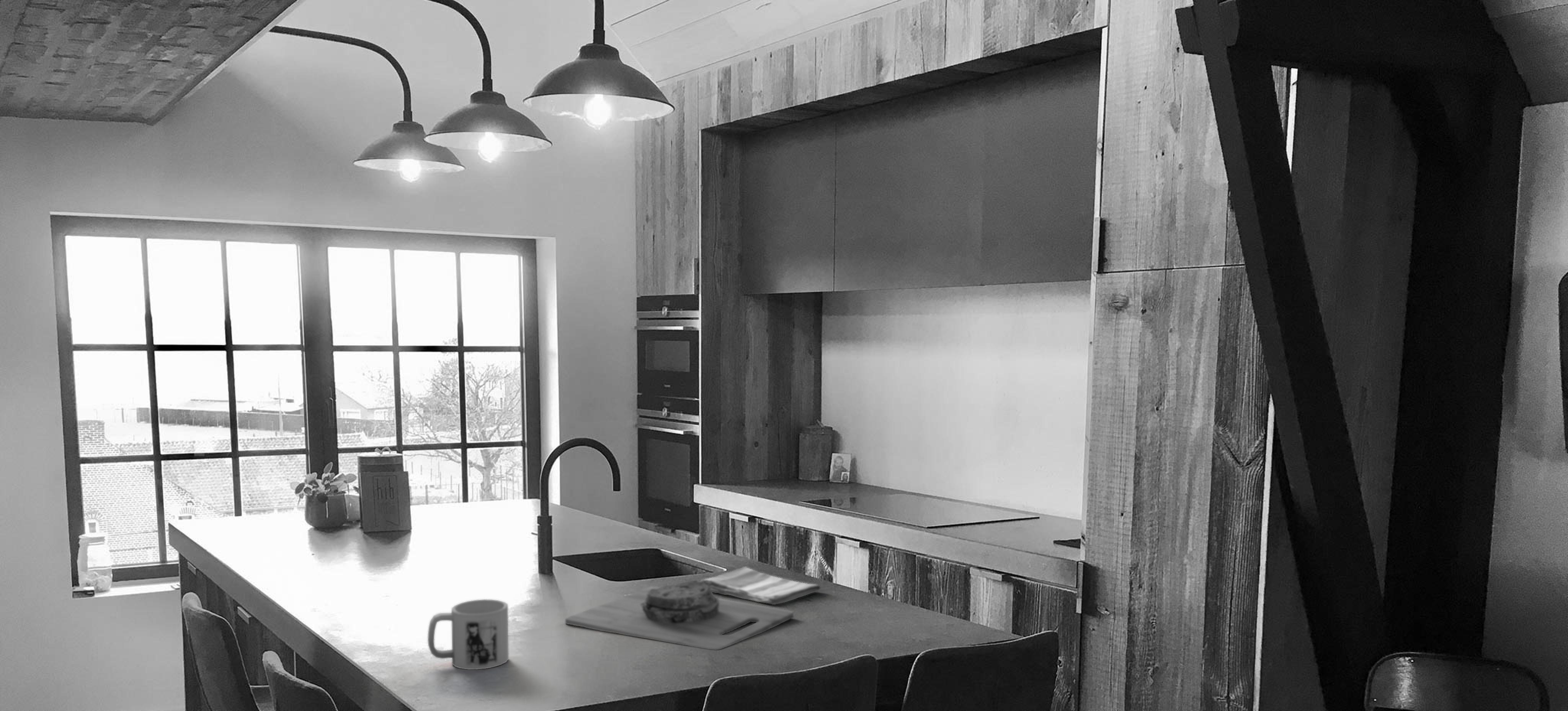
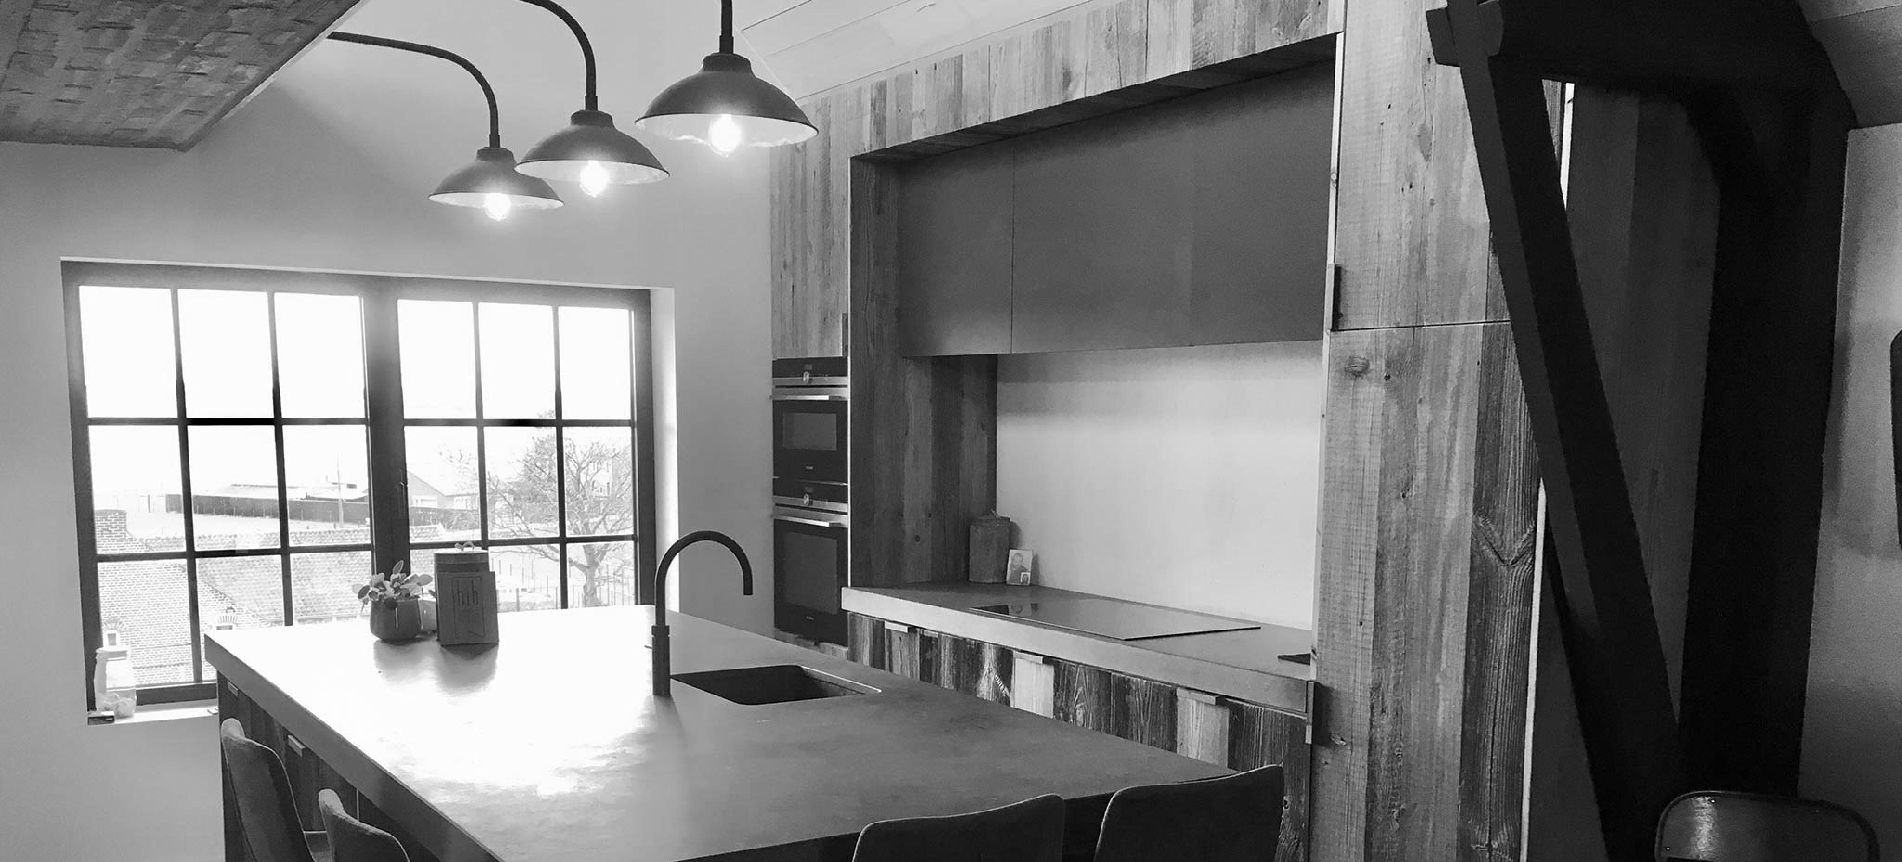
- cutting board (681, 602)
- mug (469, 634)
- dish towel (759, 585)
